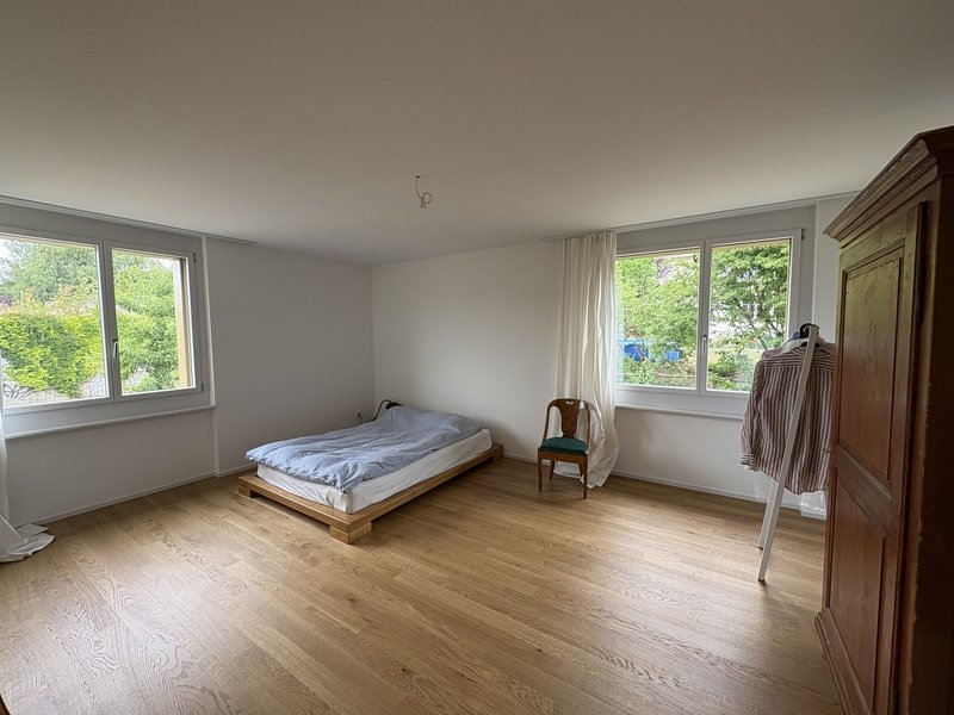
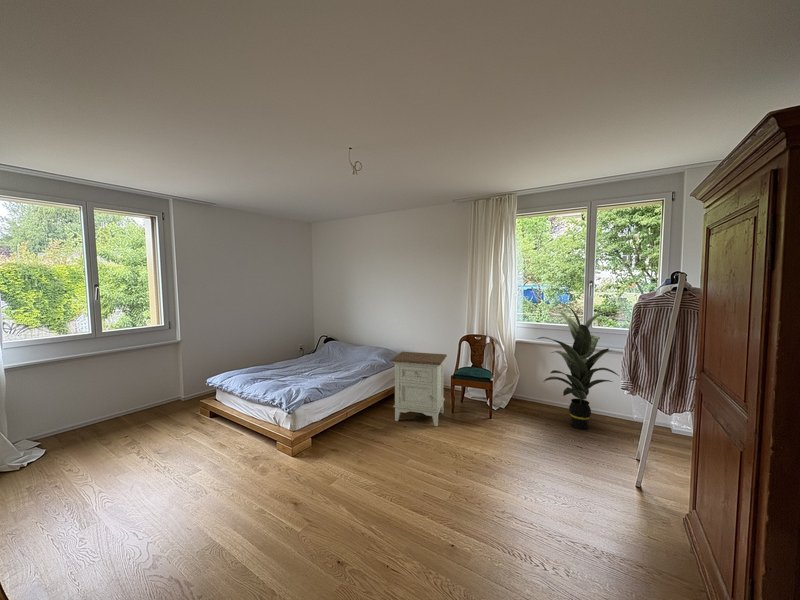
+ indoor plant (576, 364)
+ nightstand (419, 387)
